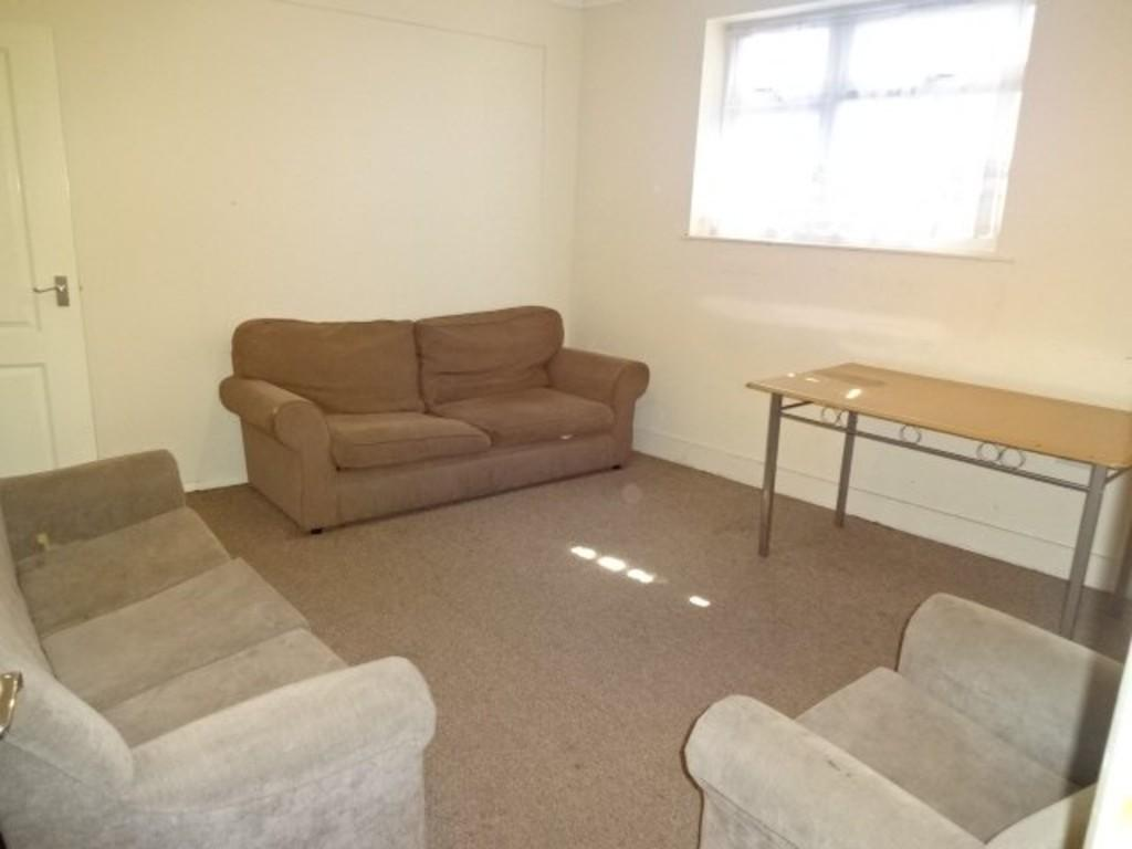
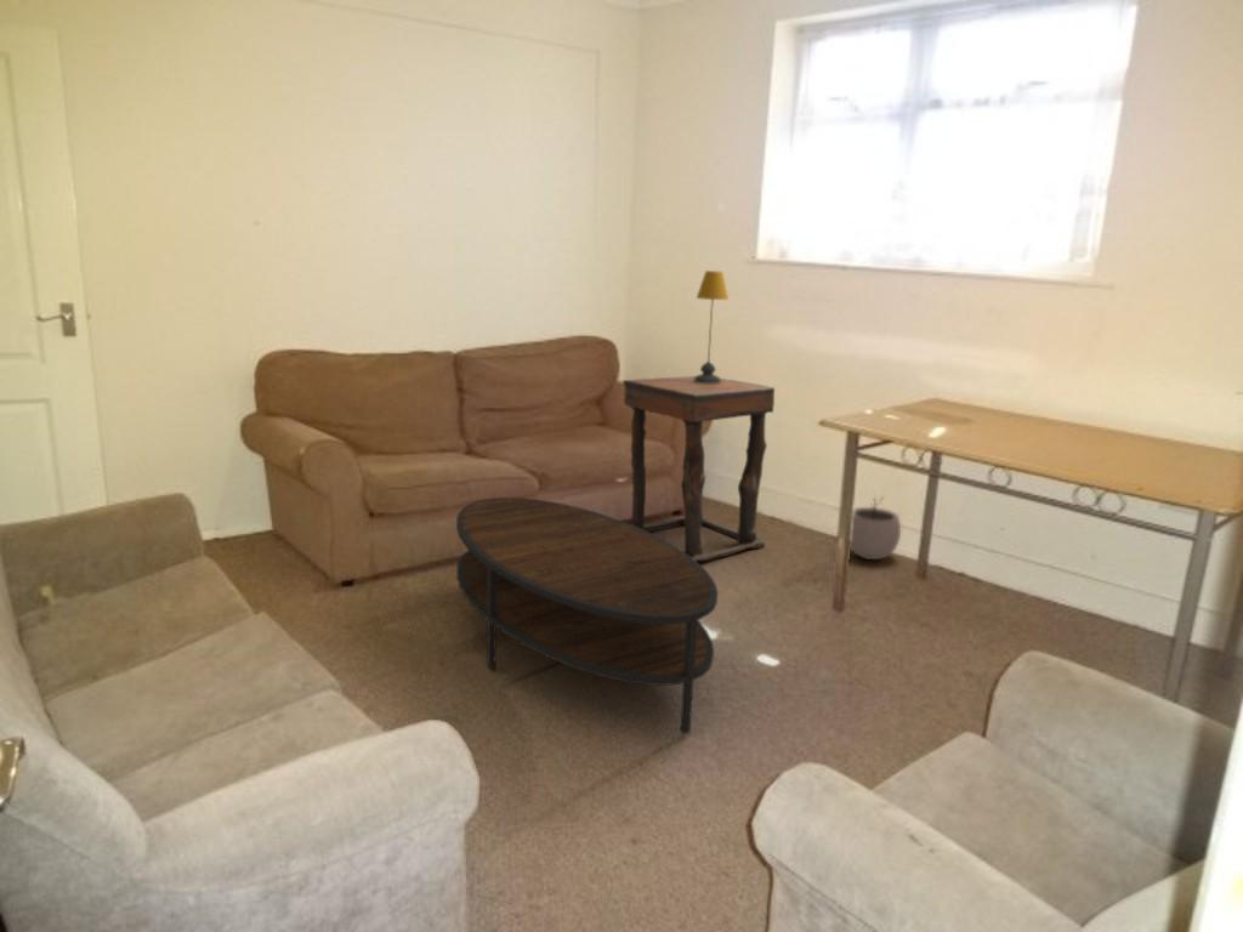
+ plant pot (873, 525)
+ side table (694, 464)
+ table lamp (710, 325)
+ coffee table (572, 597)
